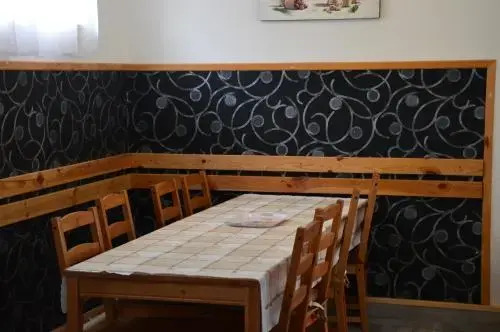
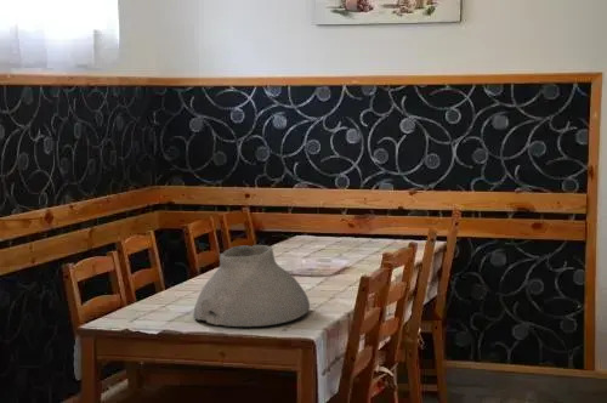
+ vase (249, 280)
